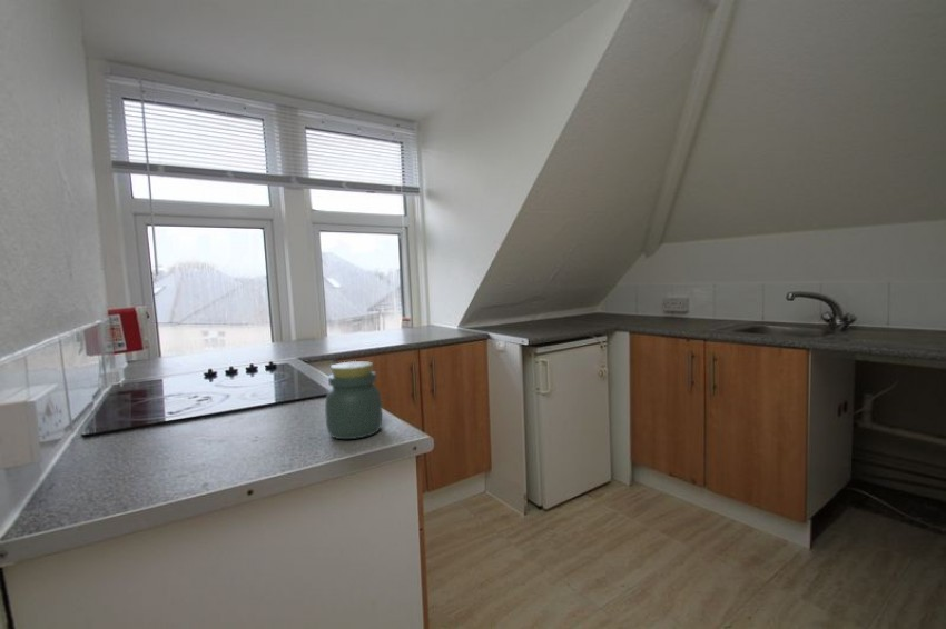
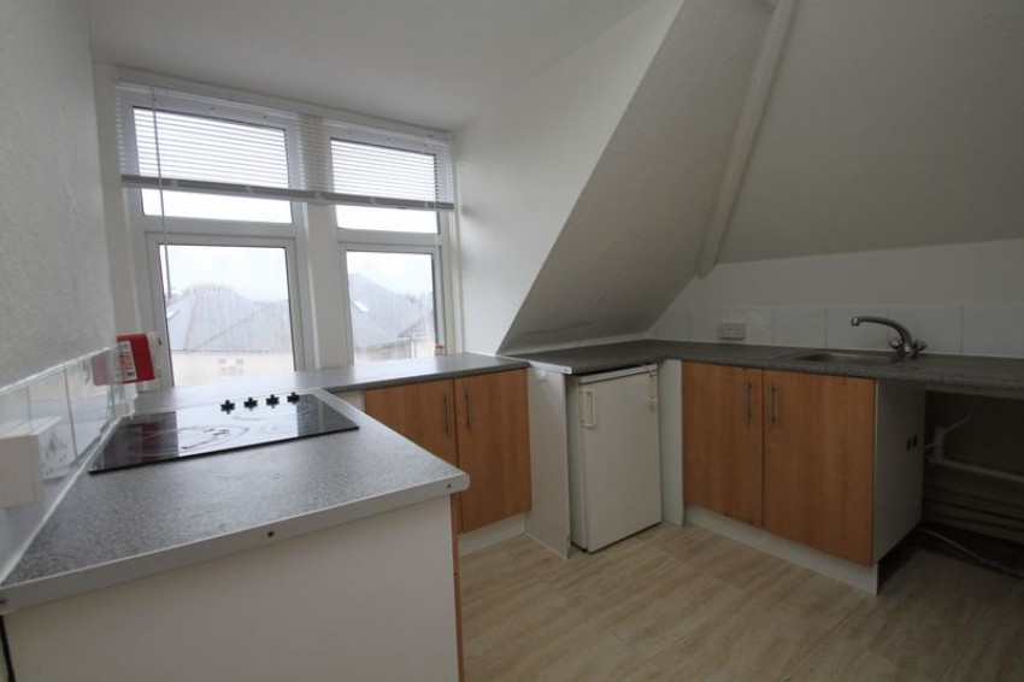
- jar (353, 398)
